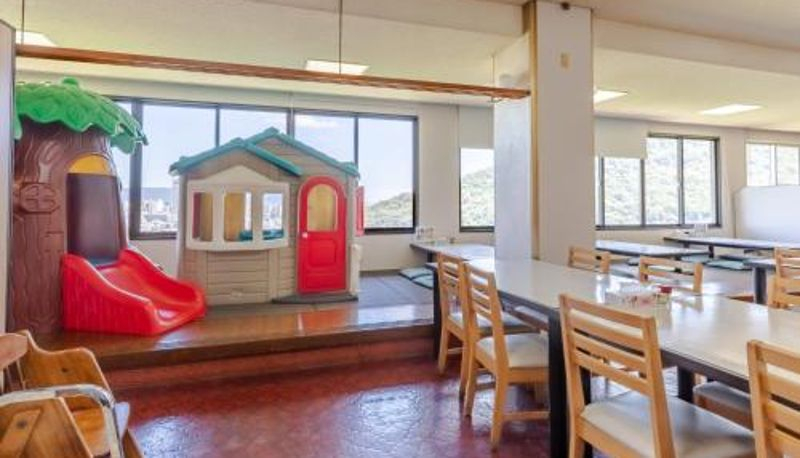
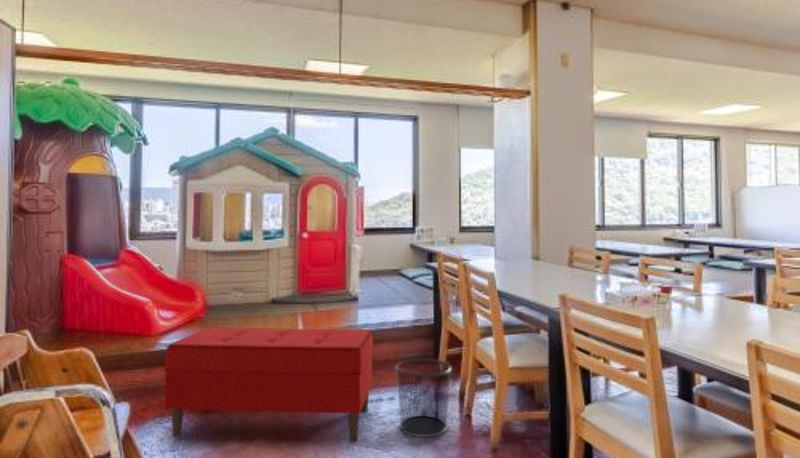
+ bench (276, 379)
+ waste bin (423, 396)
